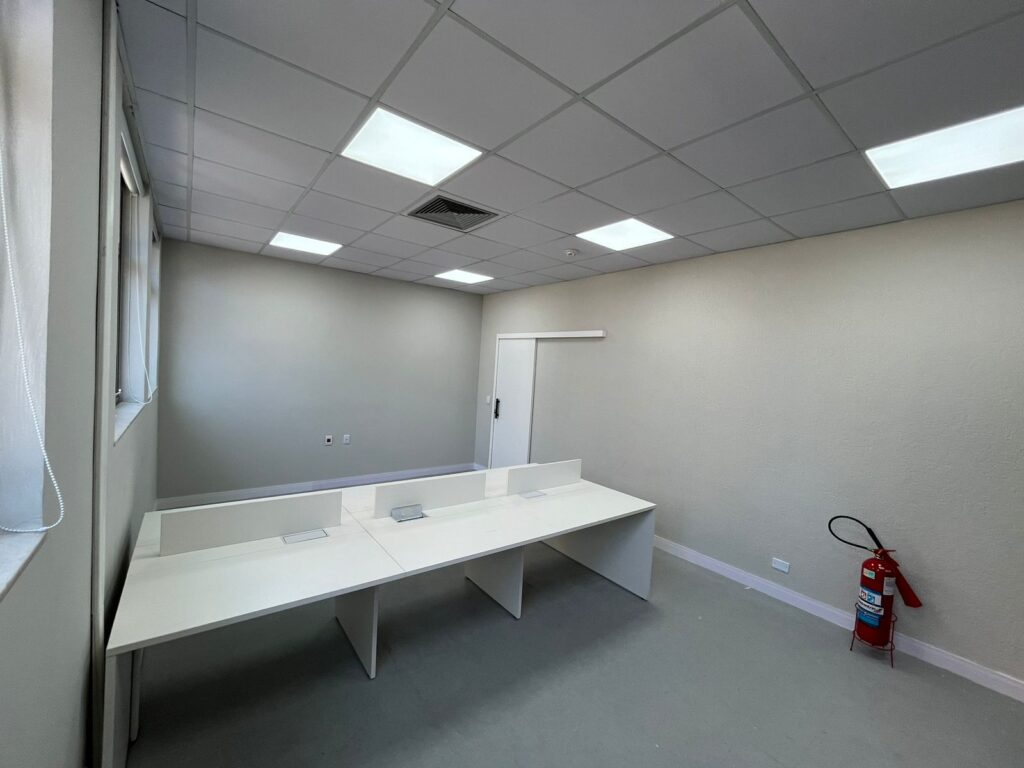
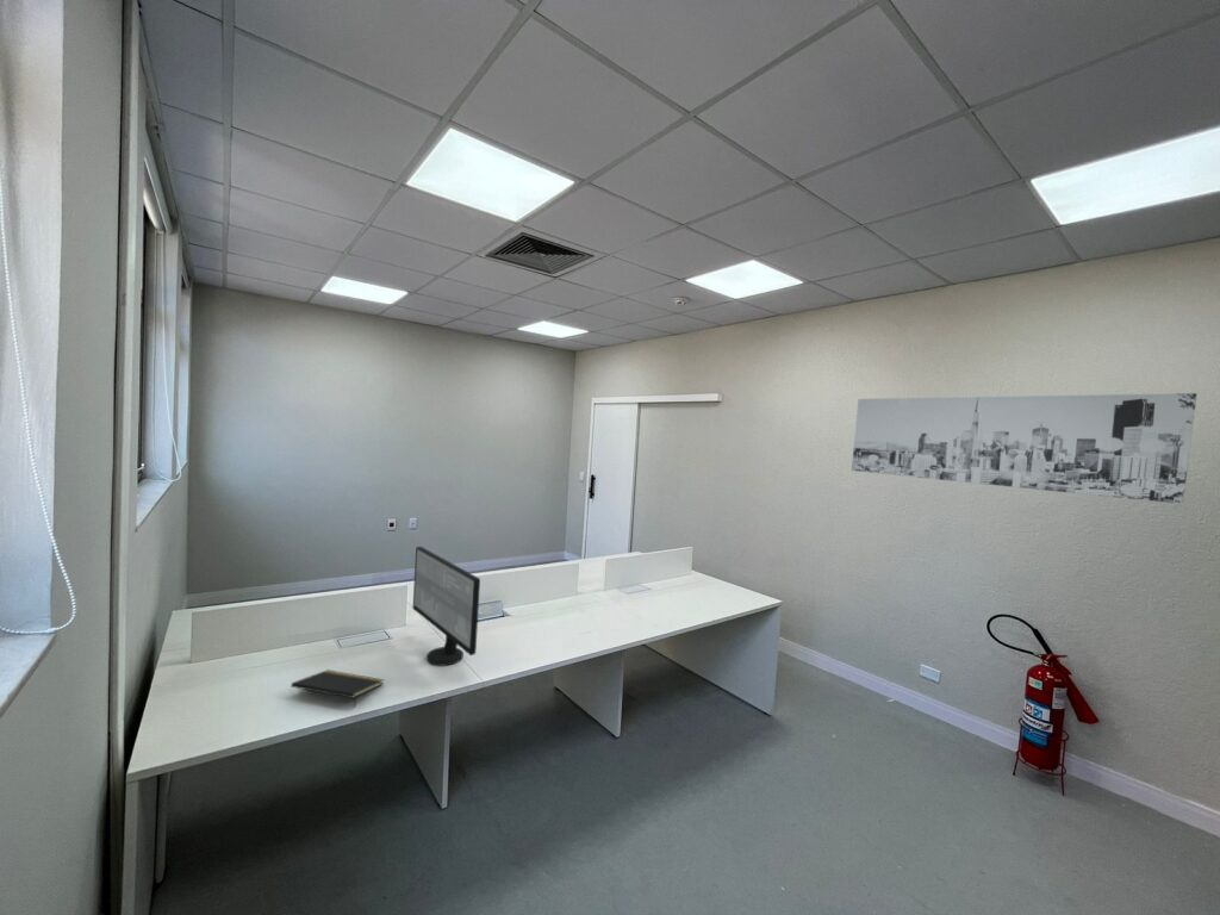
+ wall art (986, 440)
+ computer monitor (447, 609)
+ notepad (338, 683)
